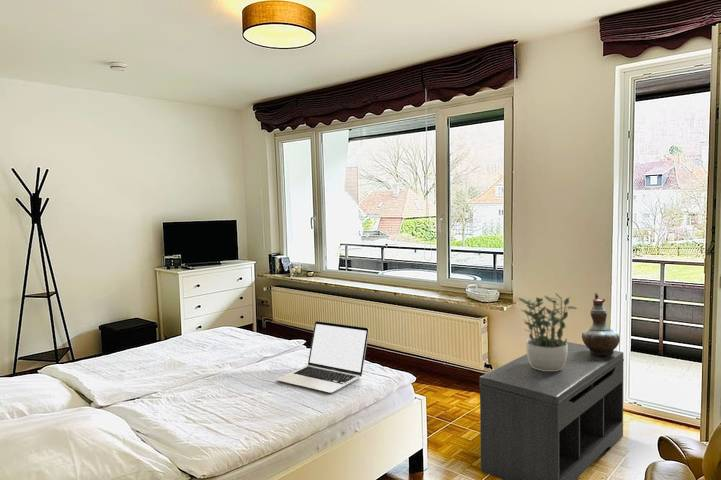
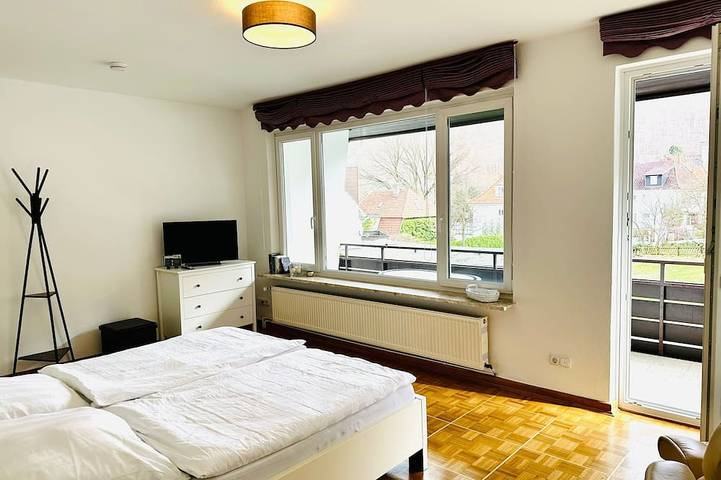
- laptop (322, 354)
- decorative vase (600, 323)
- bench (556, 407)
- potted plant (547, 330)
